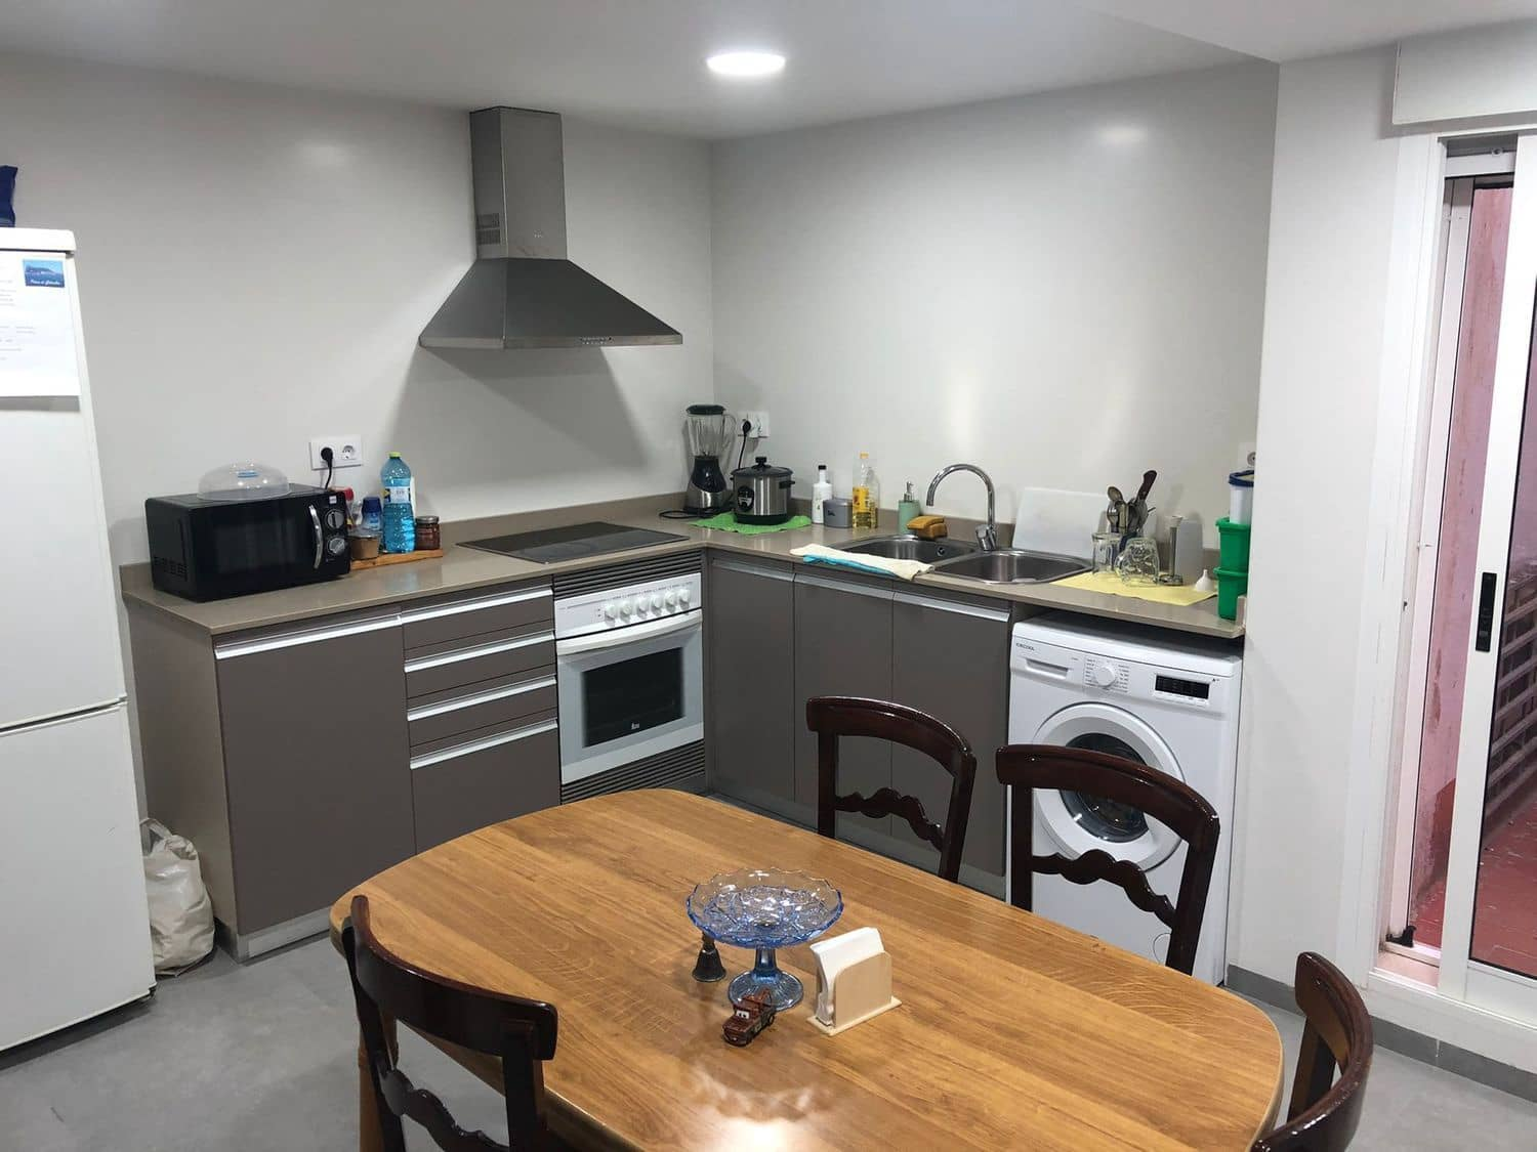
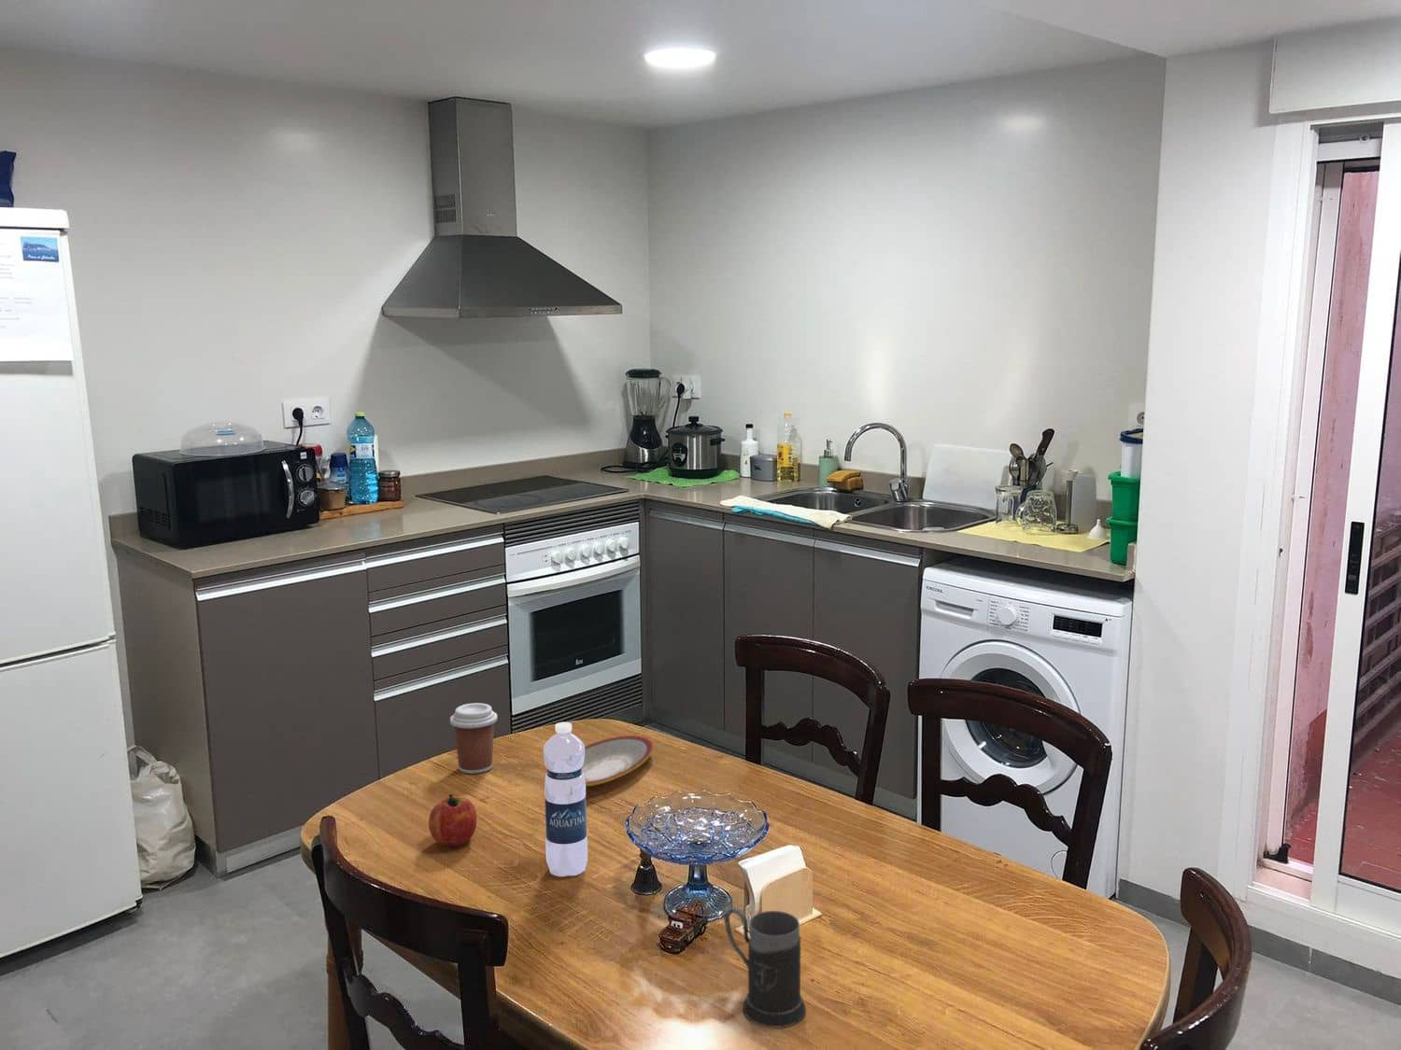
+ coffee cup (474, 738)
+ fruit (453, 818)
+ mug (762, 961)
+ plate (605, 764)
+ water bottle (565, 797)
